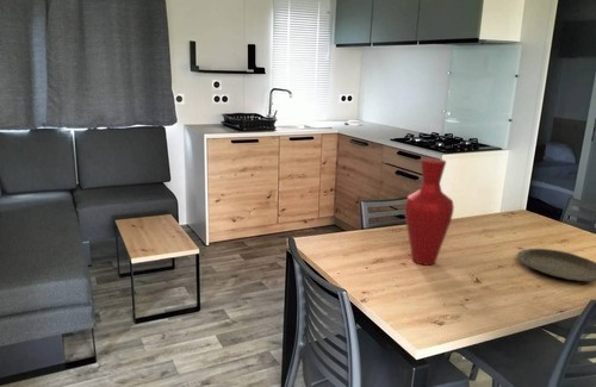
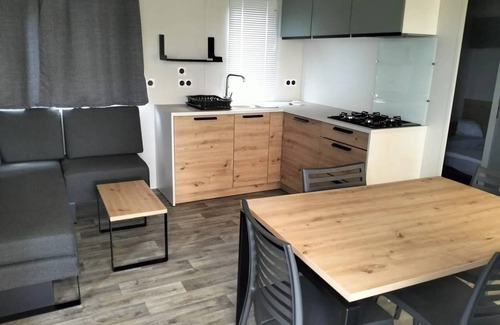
- plate (560, 264)
- vase (428, 211)
